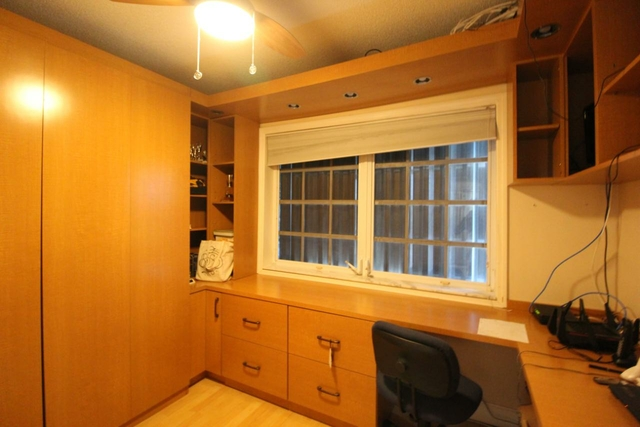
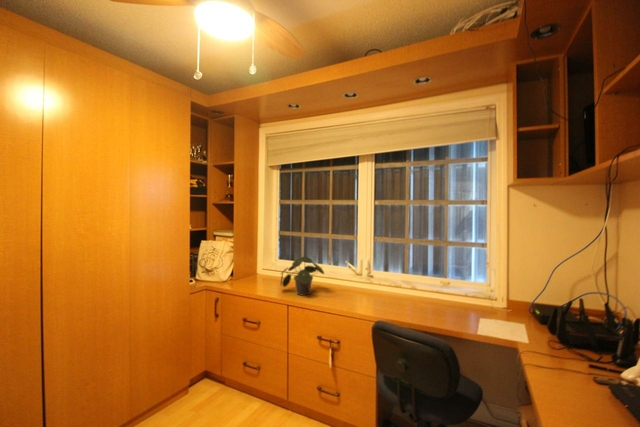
+ potted plant (302, 275)
